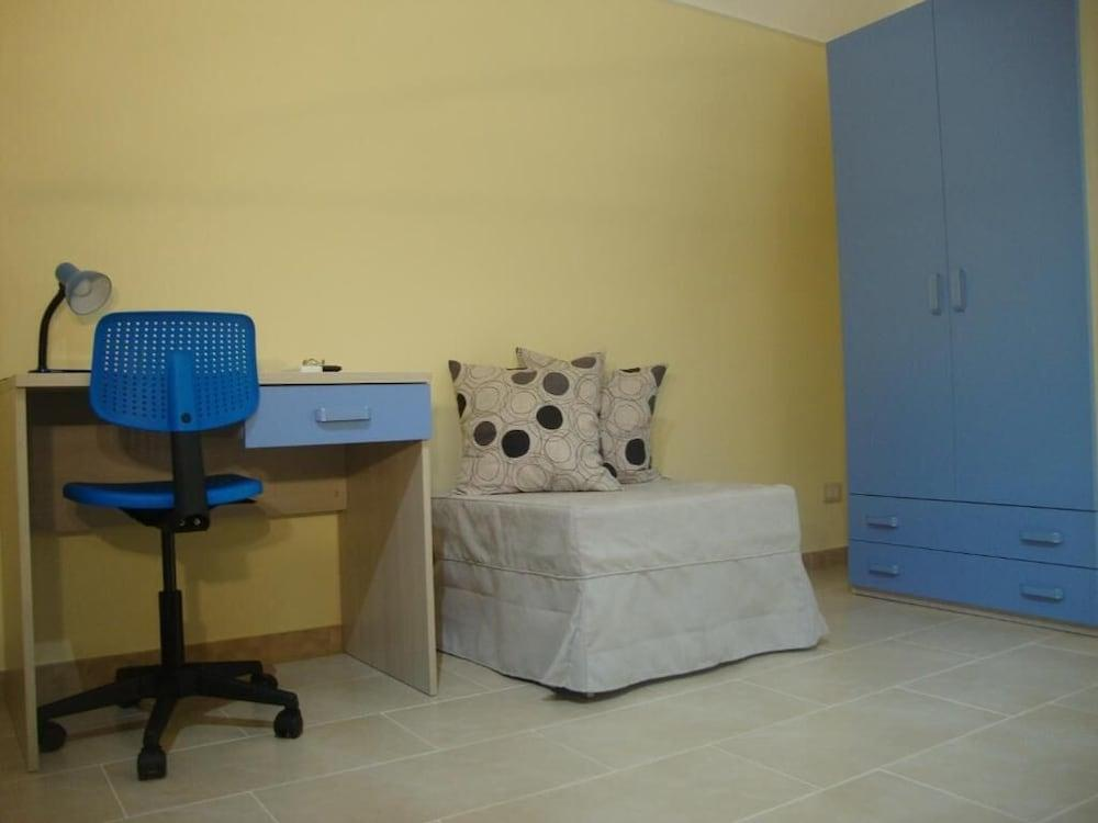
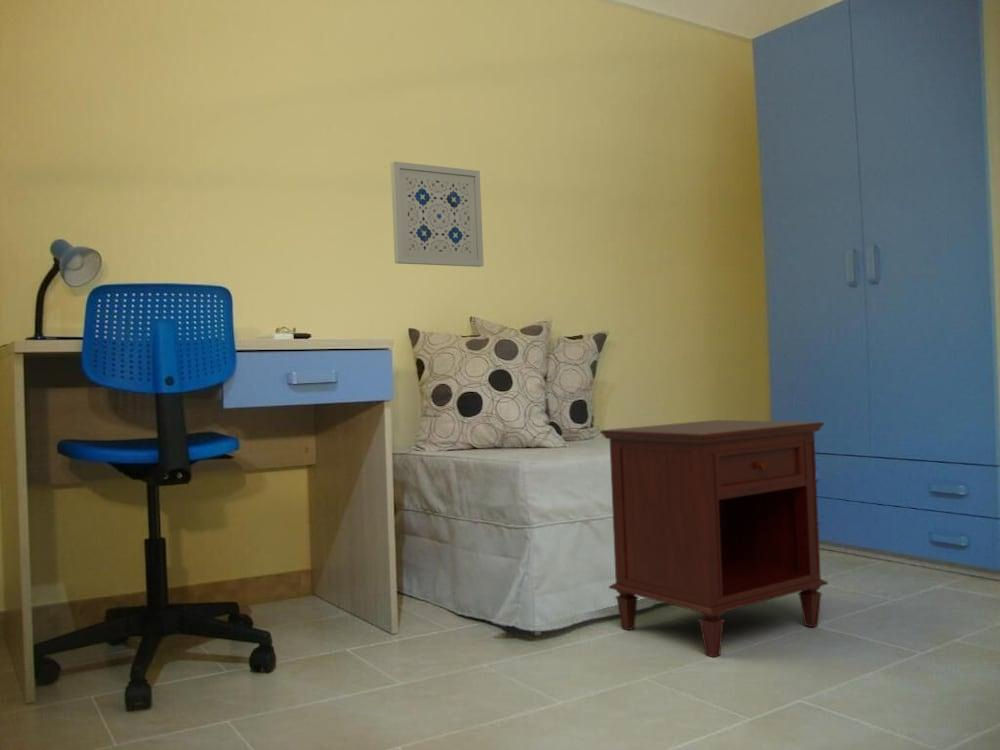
+ wall art (438, 215)
+ nightstand (715, 526)
